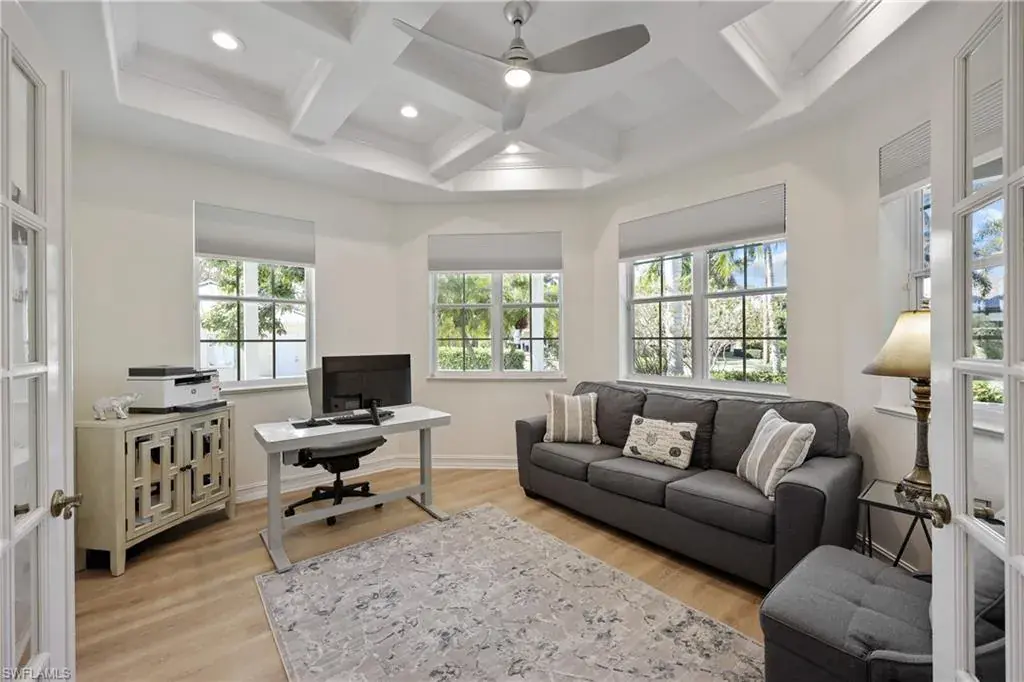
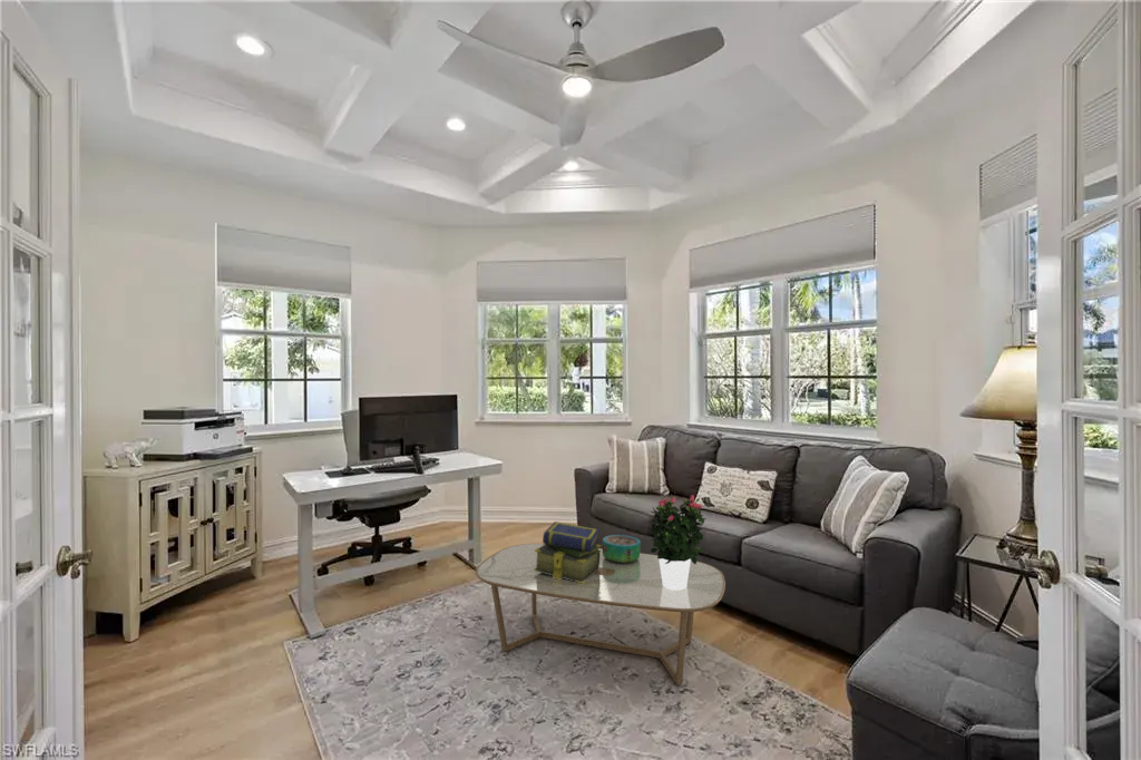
+ coffee table (597, 603)
+ decorative bowl (621, 548)
+ stack of books (569, 548)
+ potted flower (675, 540)
